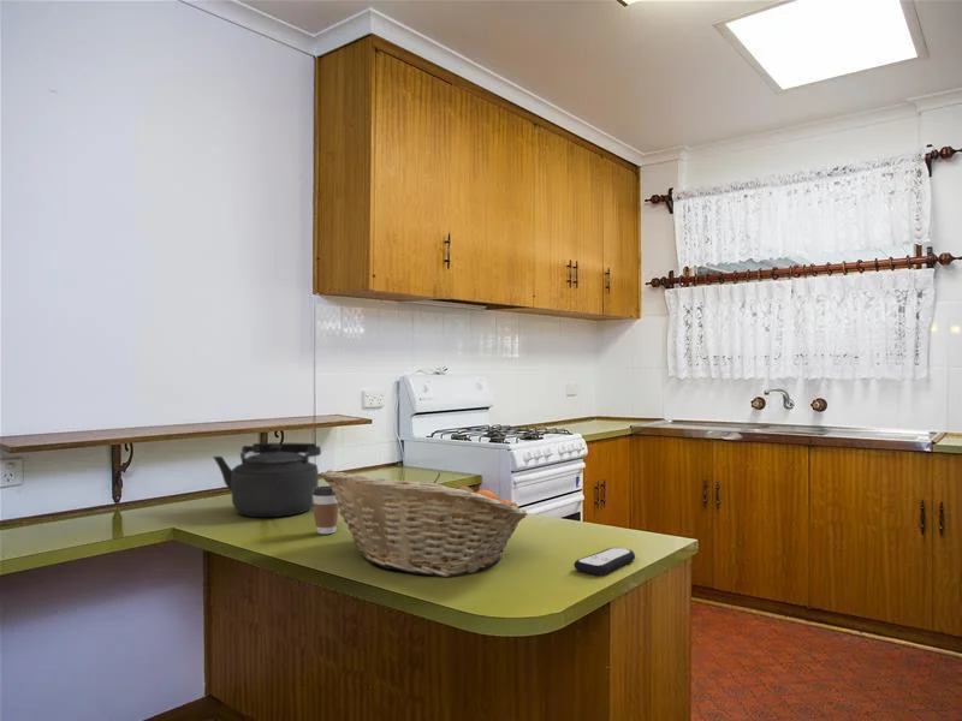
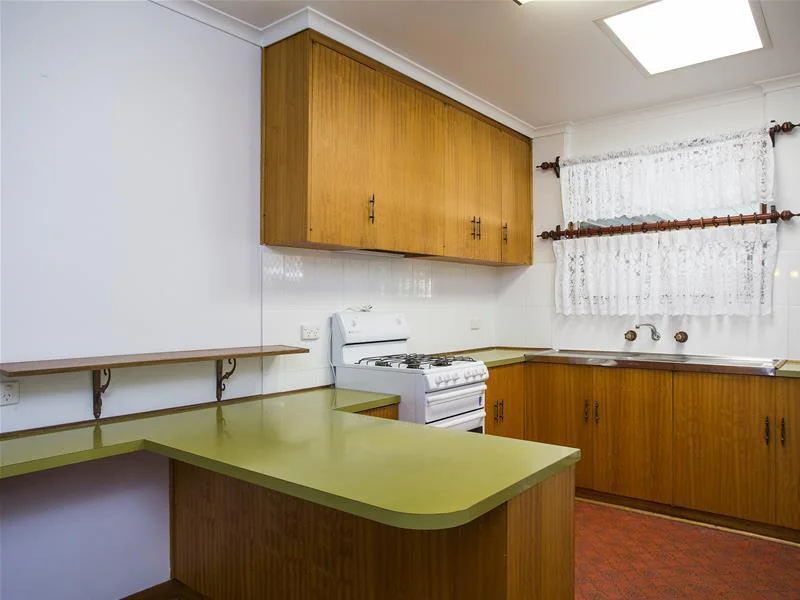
- fruit basket (422, 511)
- coffee cup (326, 510)
- remote control (606, 560)
- kettle (273, 477)
